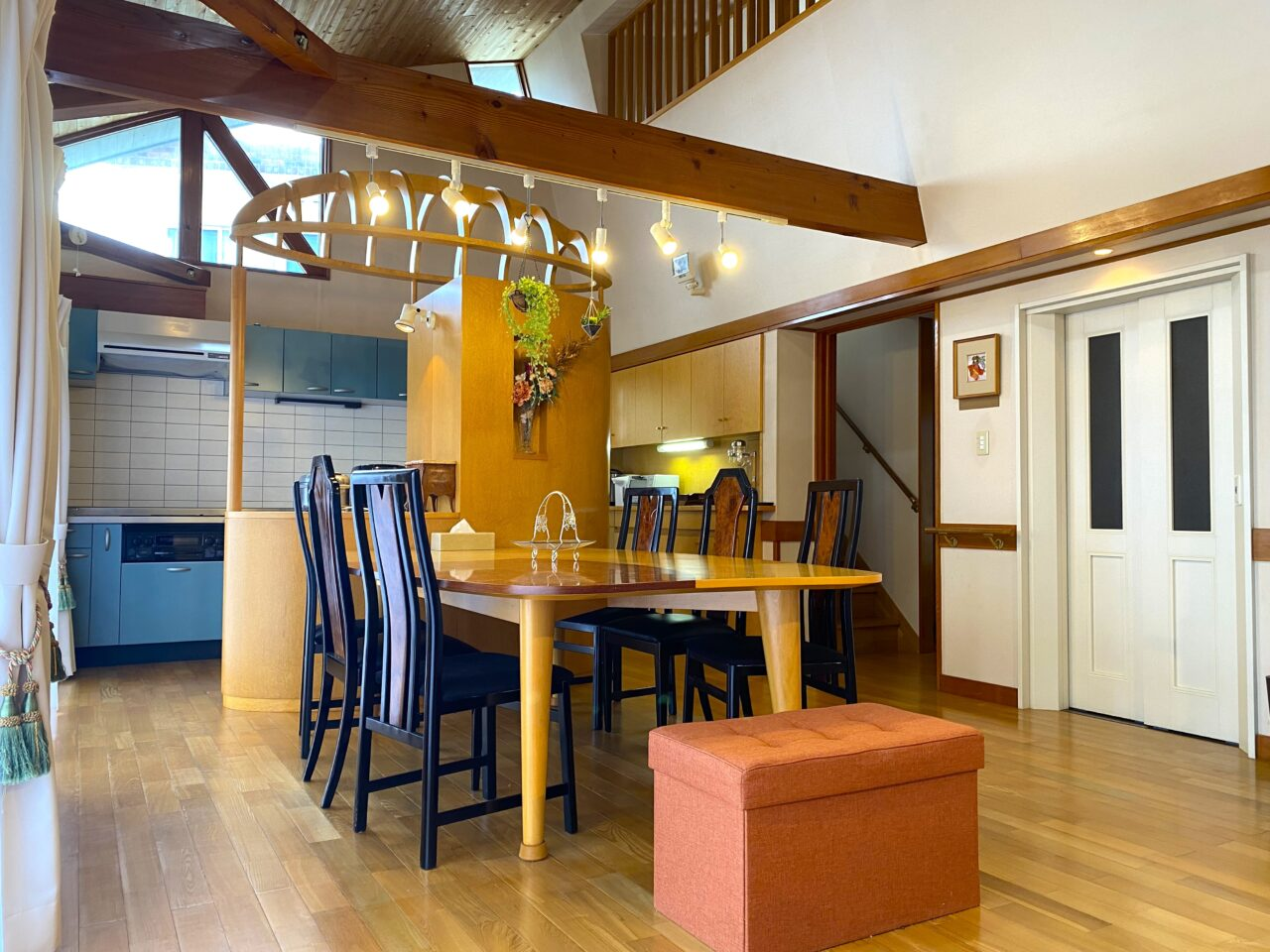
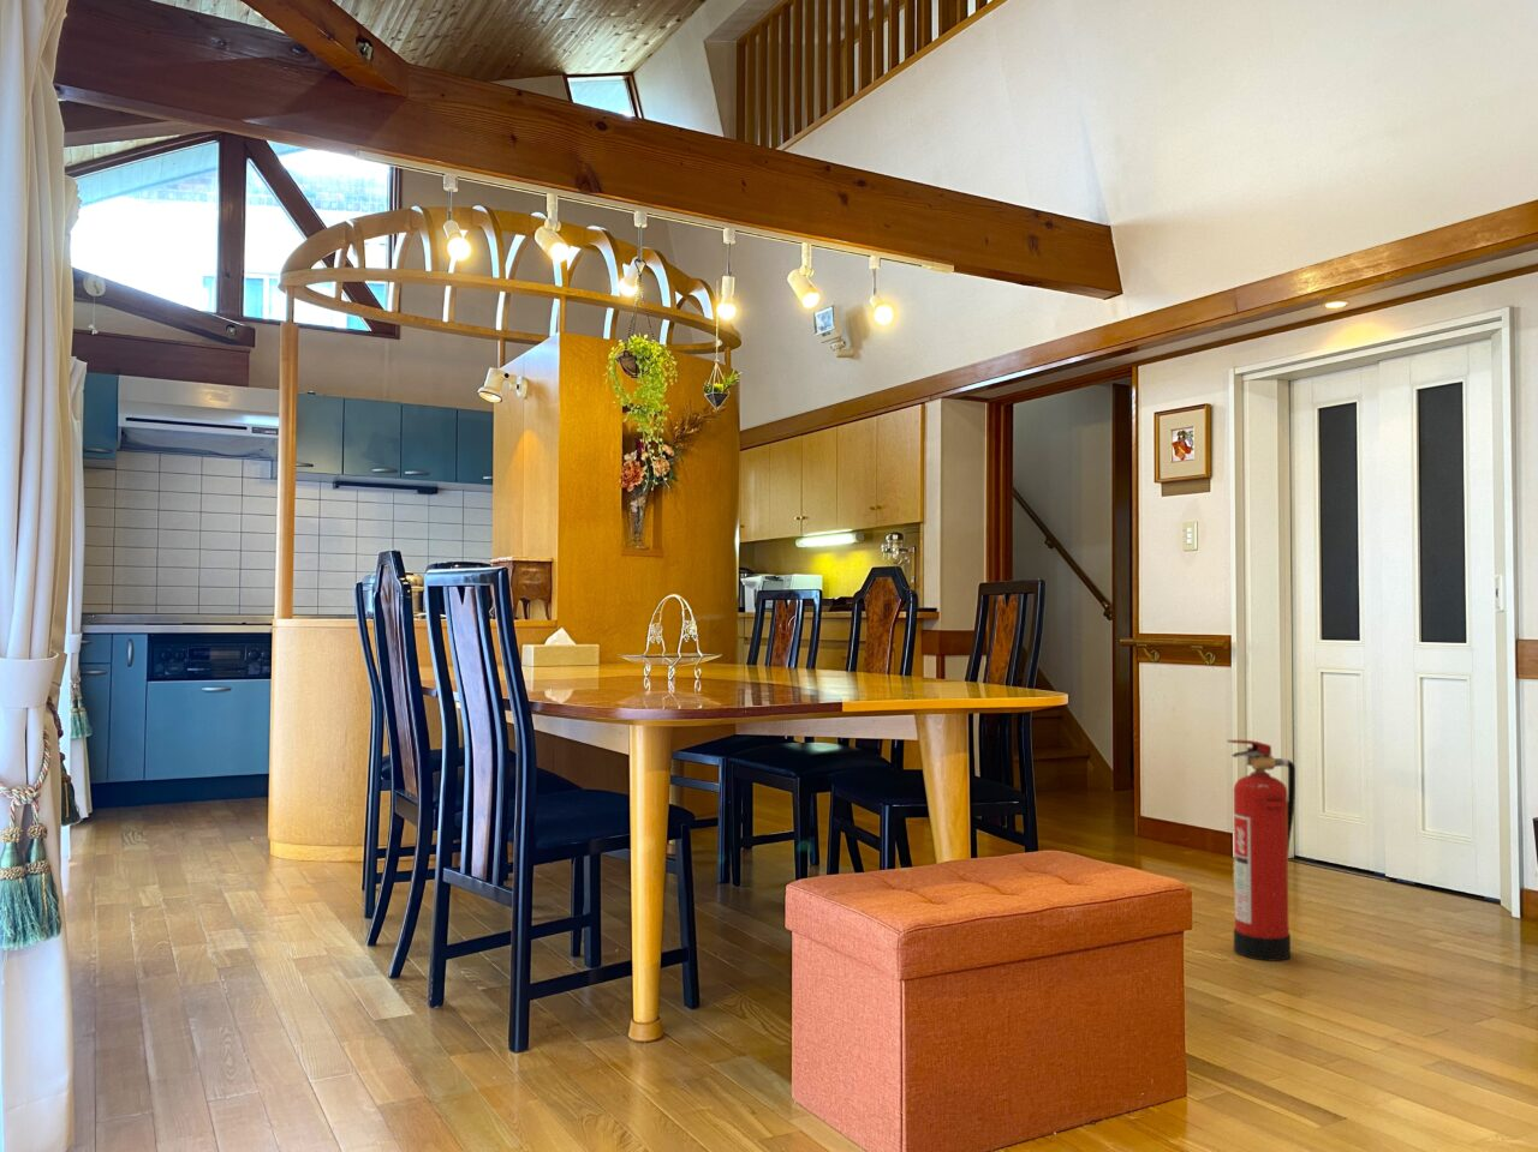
+ fire extinguisher (1263, 846)
